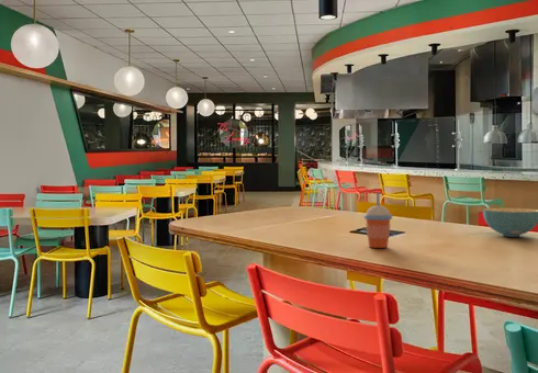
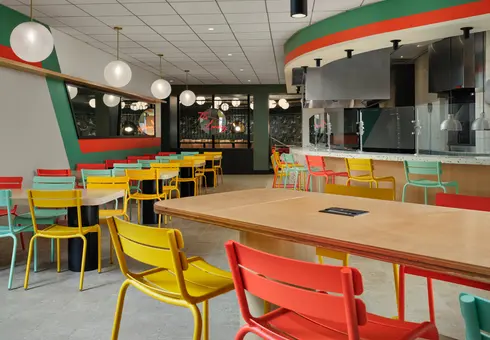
- cereal bowl (511, 223)
- cup with straw (378, 219)
